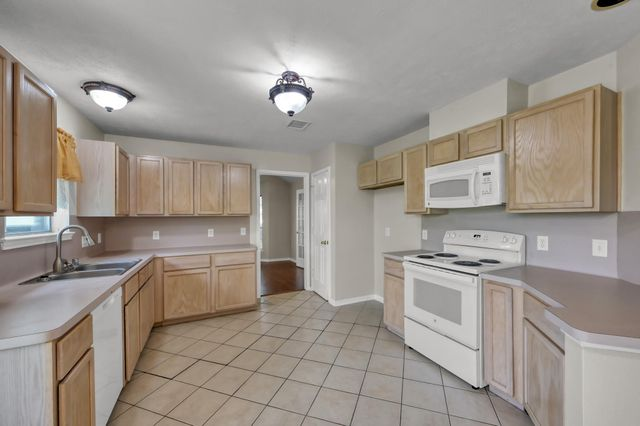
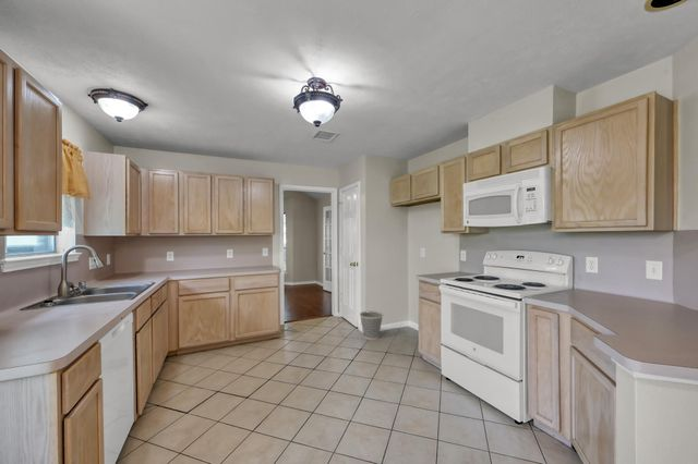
+ wastebasket (371, 325)
